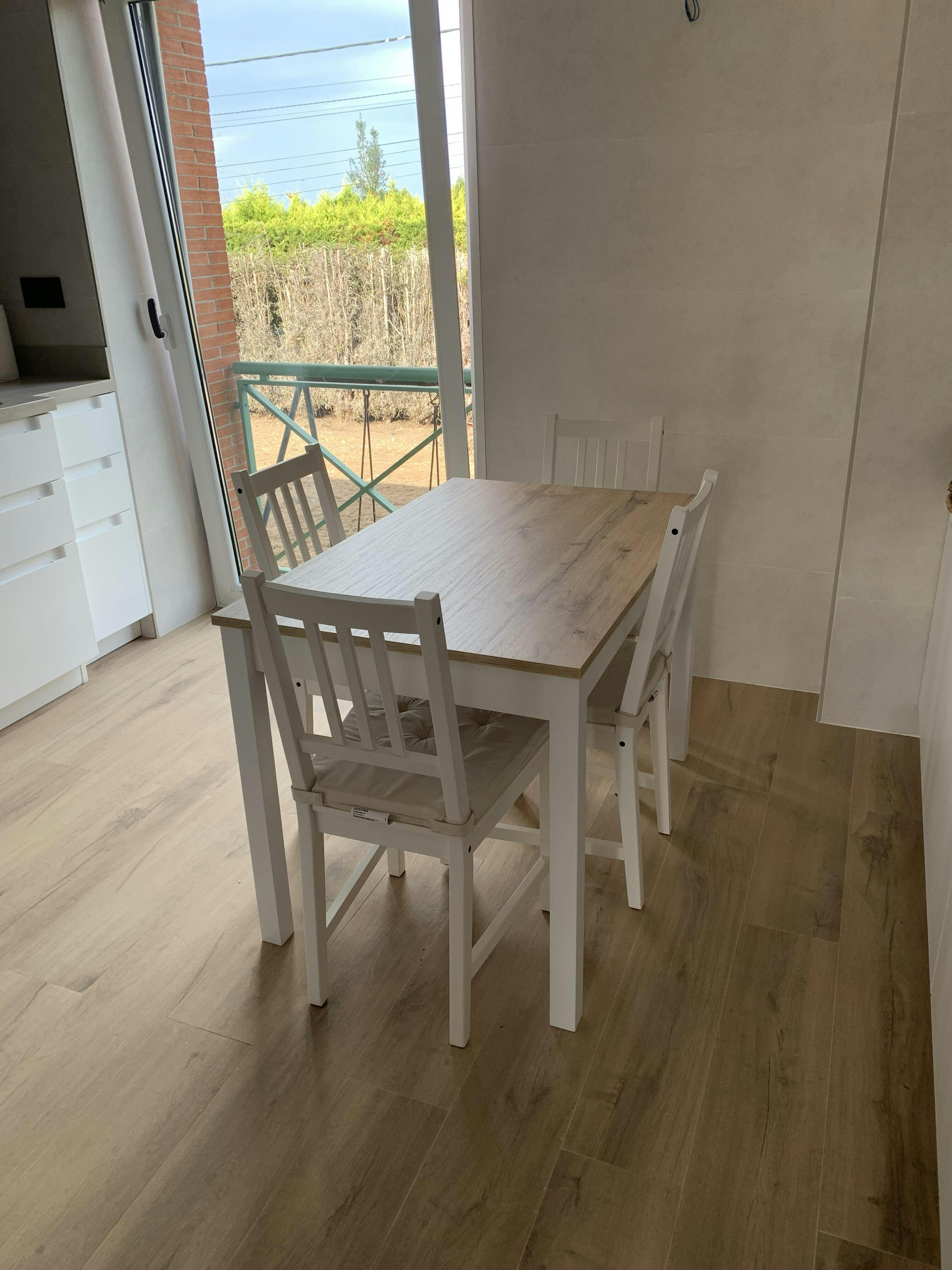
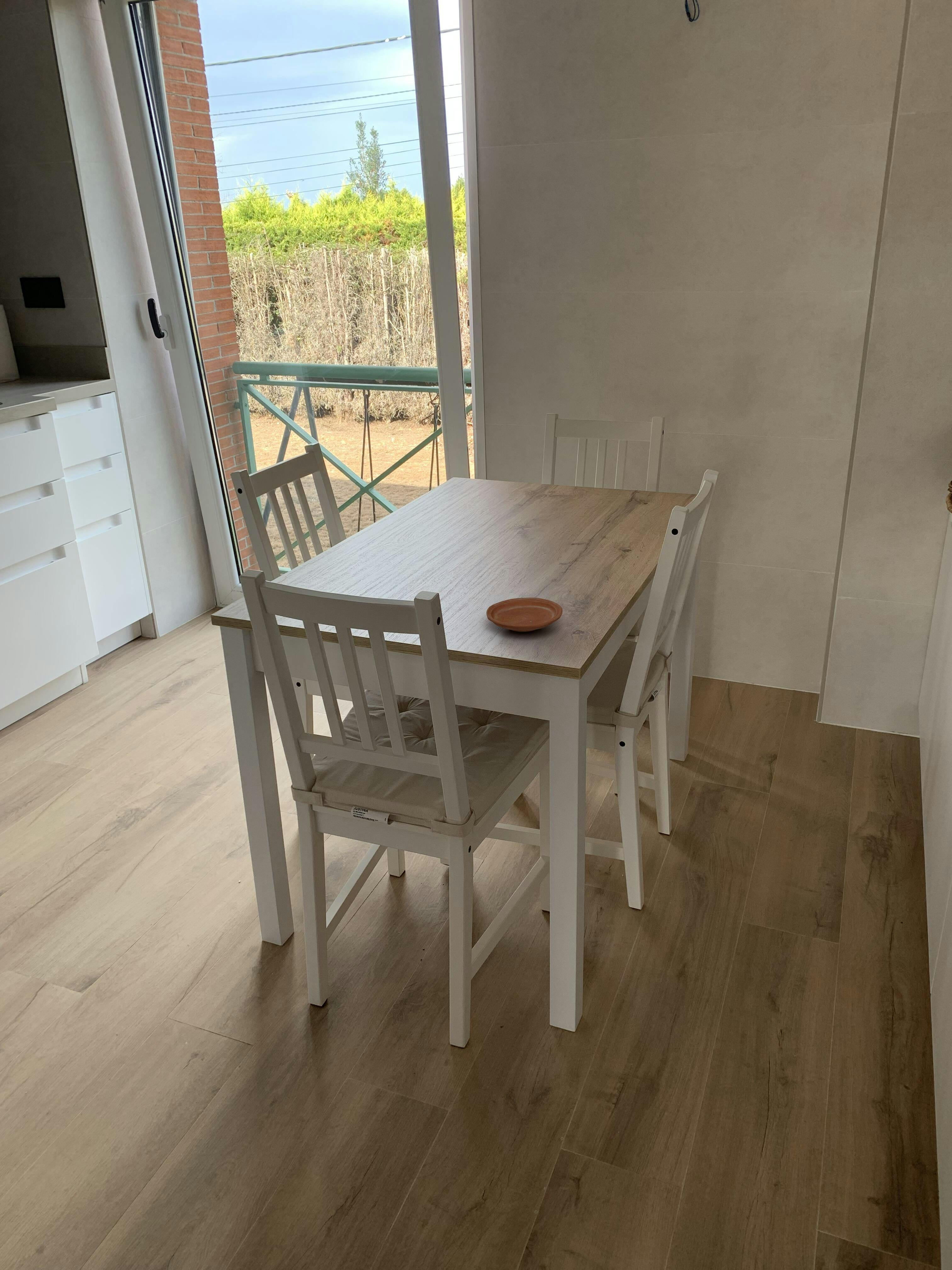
+ plate (524, 619)
